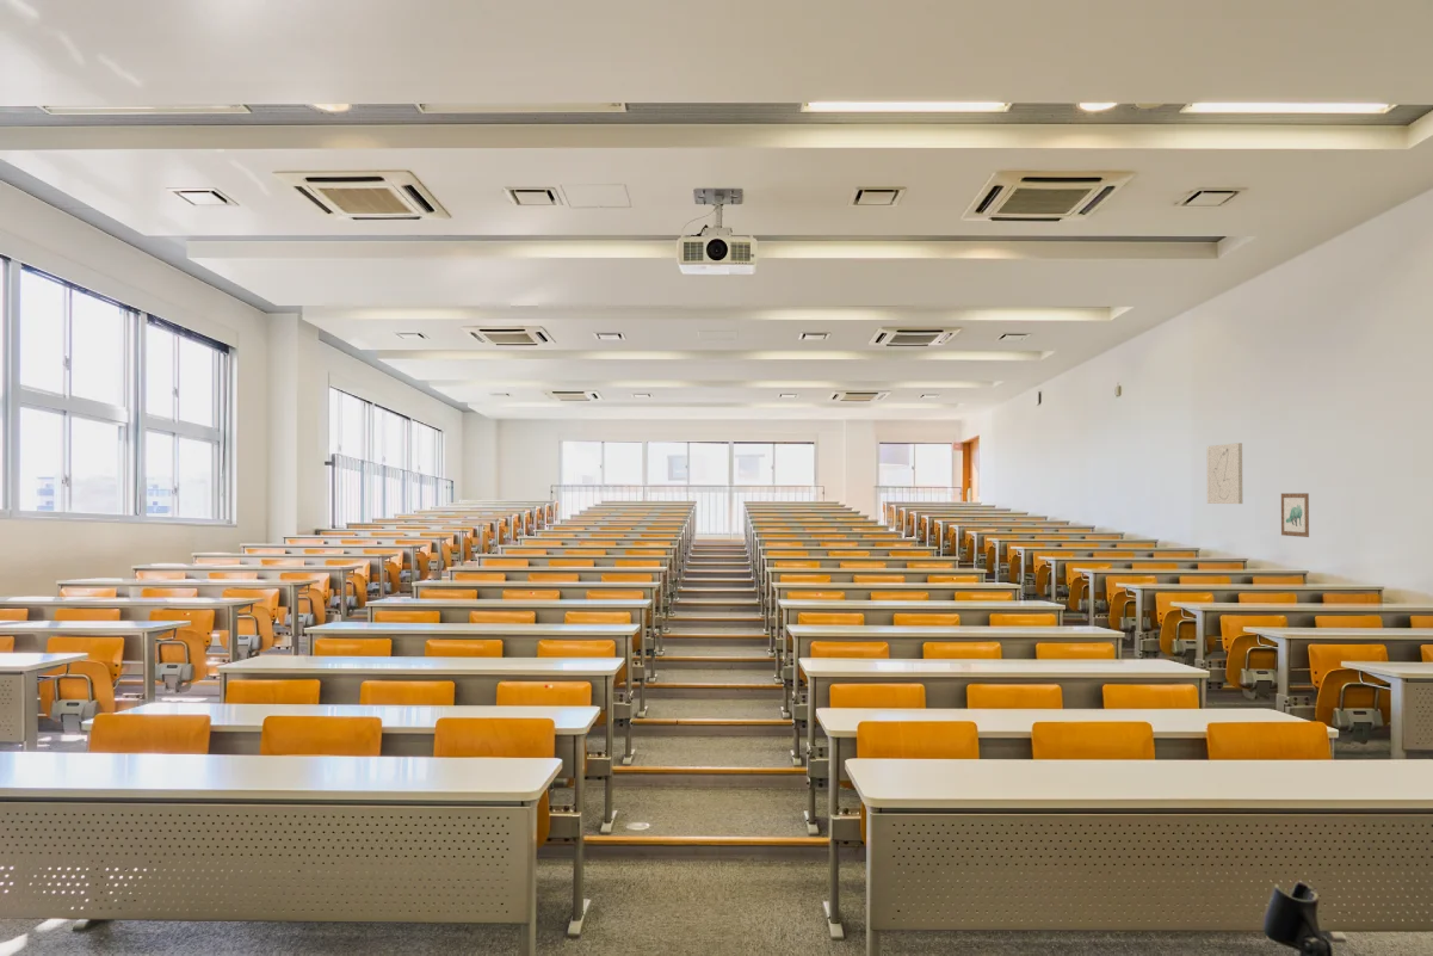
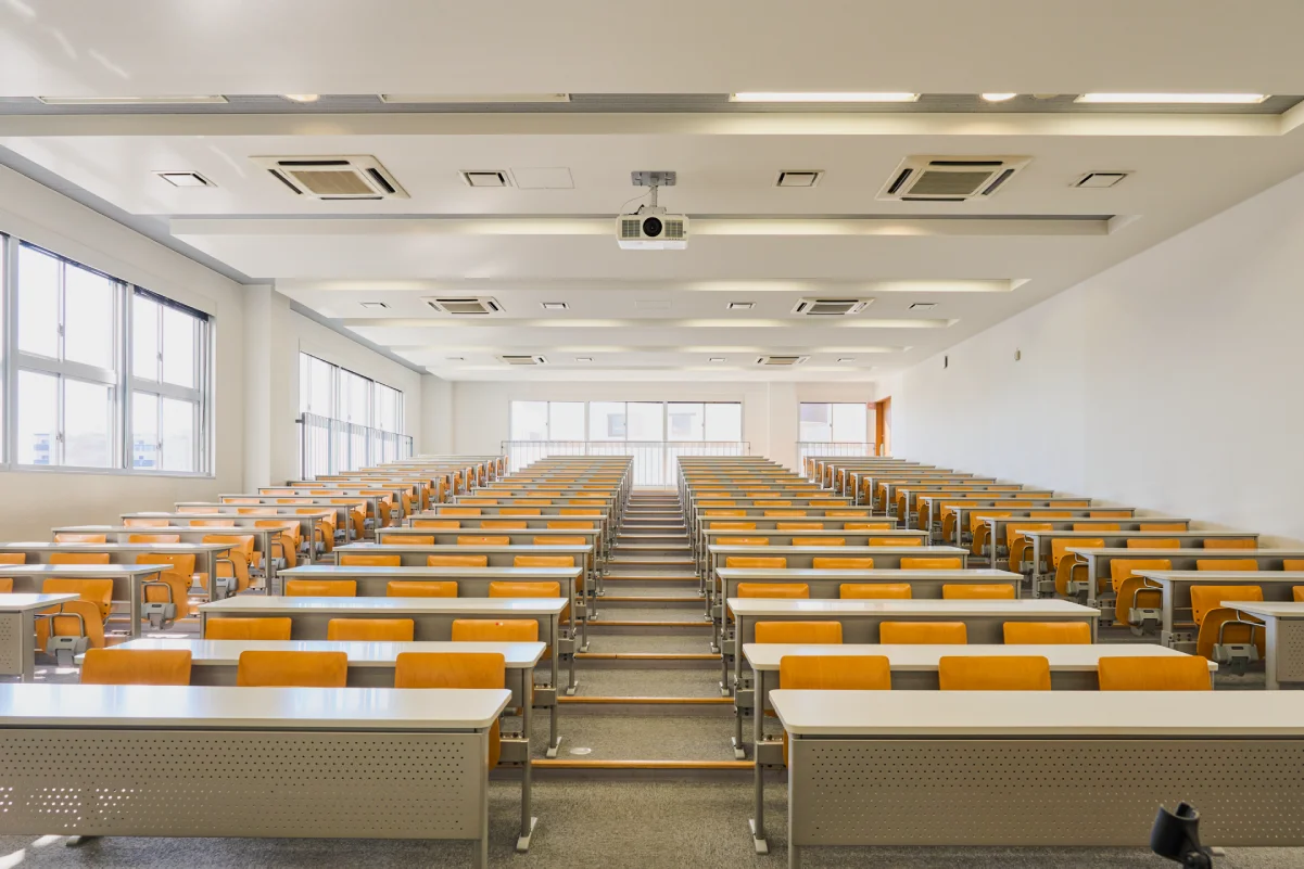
- wall art (1295, 514)
- wall art (1223, 474)
